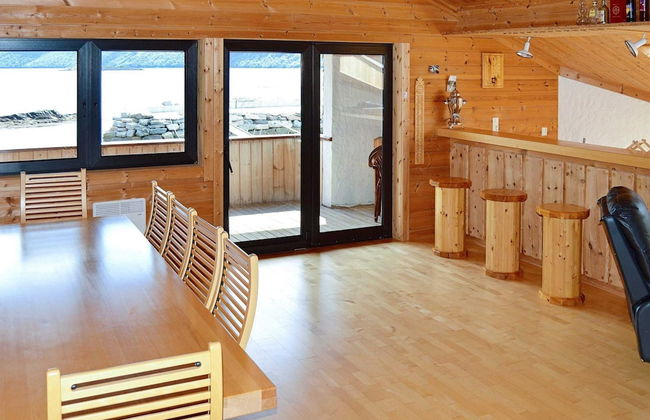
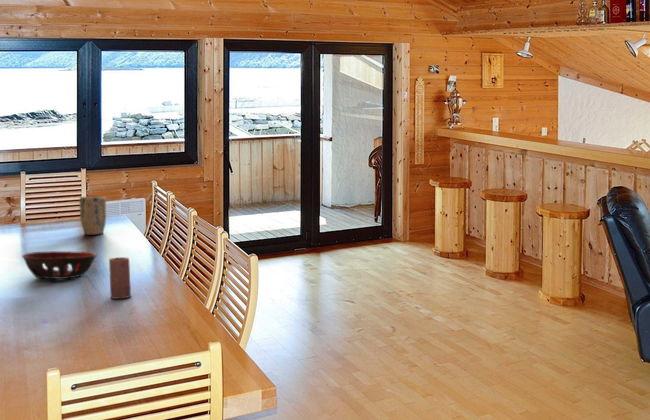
+ plant pot (93, 215)
+ decorative bowl (60, 265)
+ candle (120, 277)
